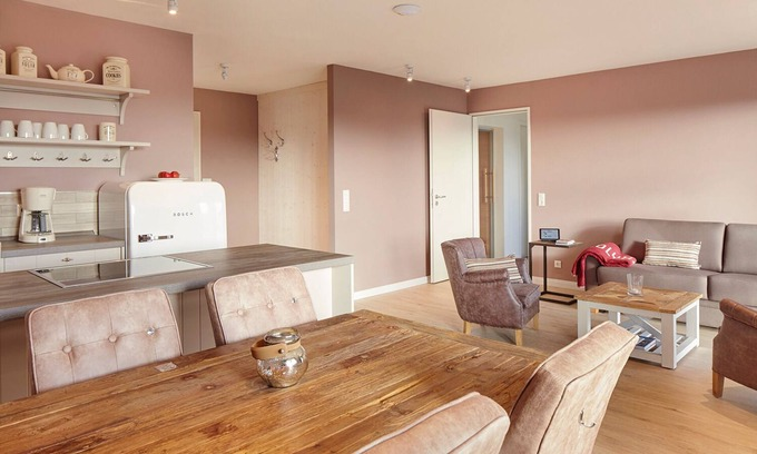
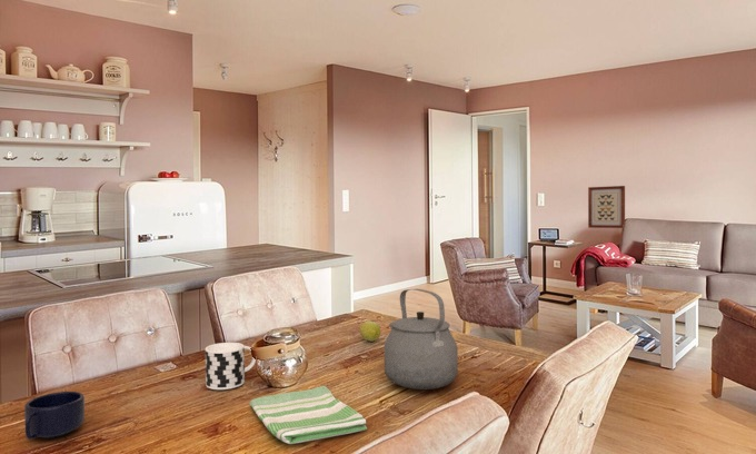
+ tea kettle (415, 334)
+ fruit (369, 330)
+ cup (231, 364)
+ dish towel (306, 412)
+ mug (51, 418)
+ wall art (606, 207)
